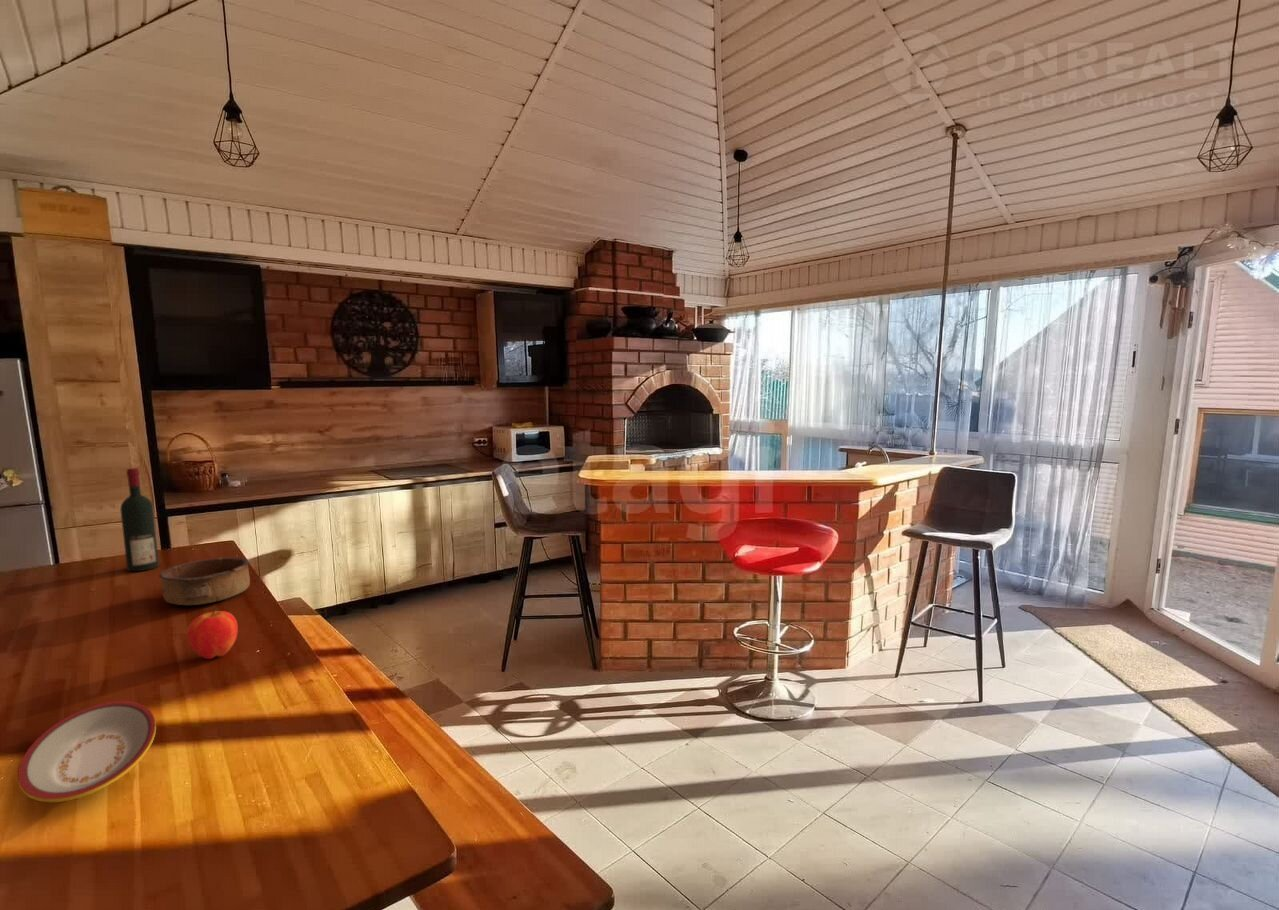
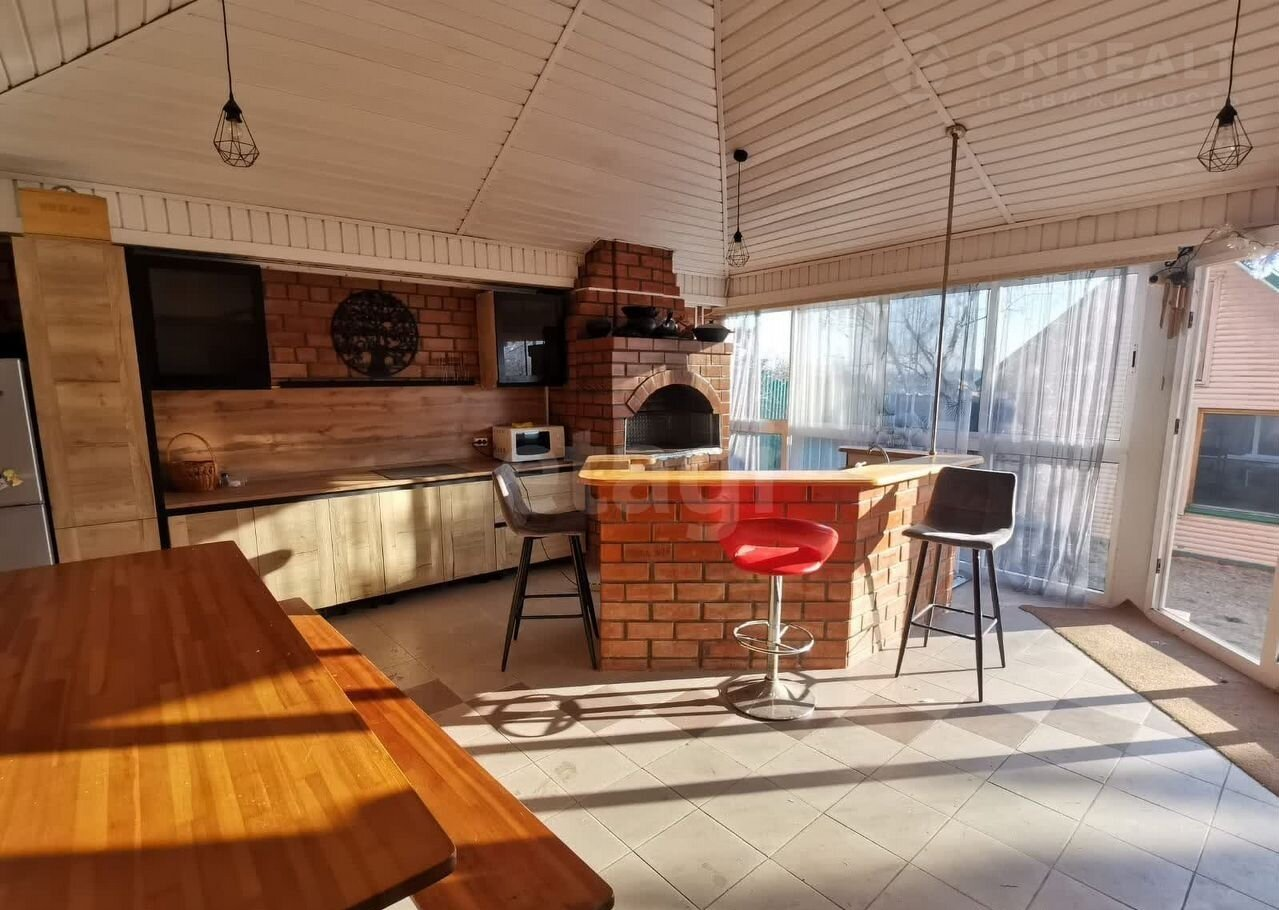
- alcohol (138, 518)
- apple (213, 631)
- bowl (207, 582)
- plate (92, 751)
